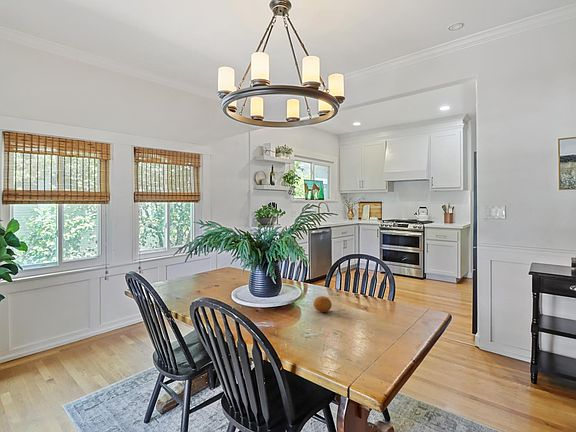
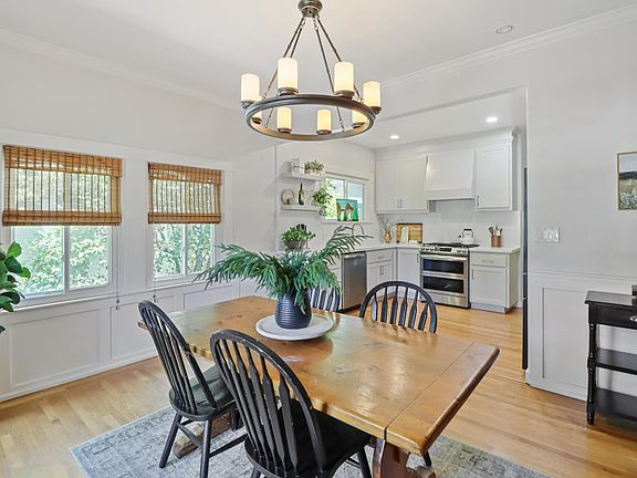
- fruit (322, 303)
